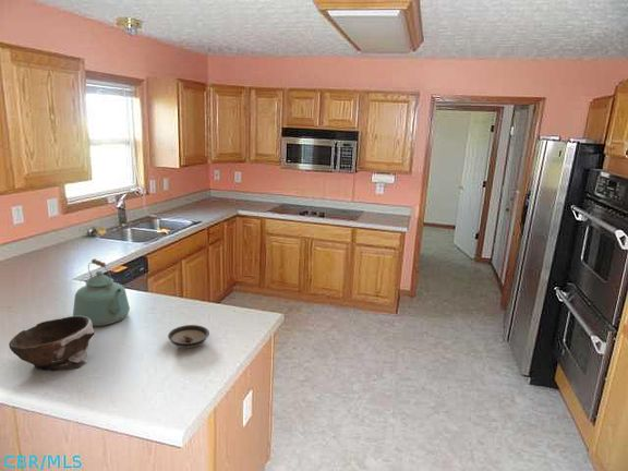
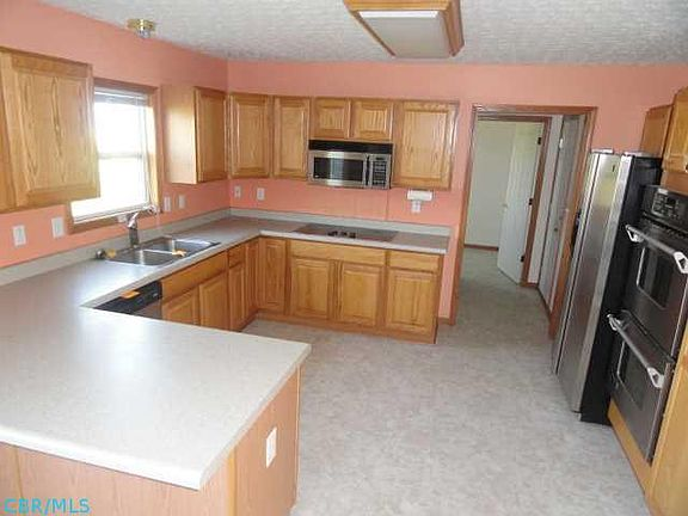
- kettle (102, 290)
- saucer (189, 338)
- bowl (55, 343)
